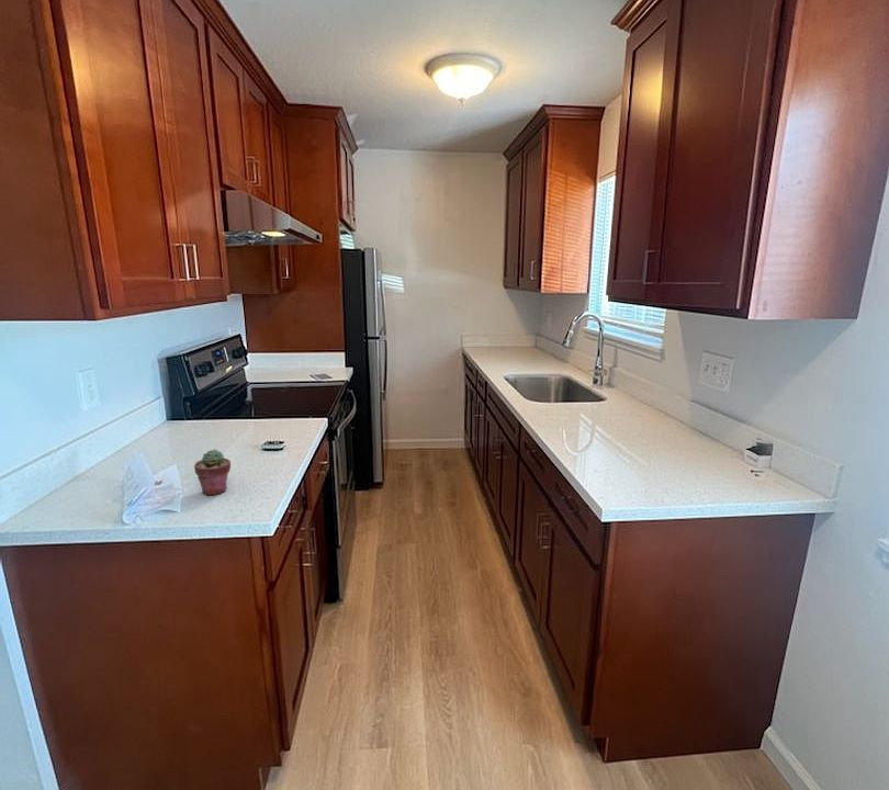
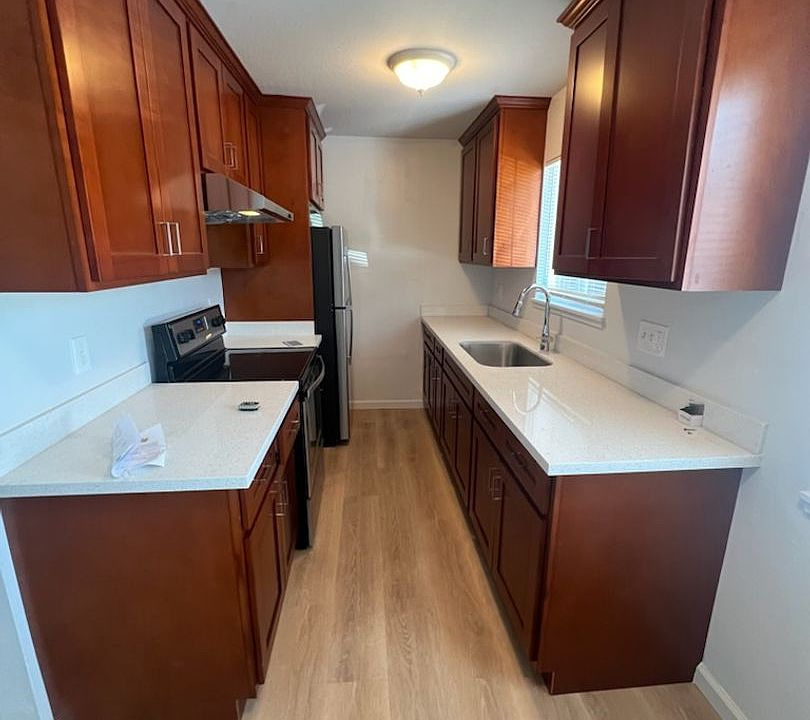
- potted succulent (213, 471)
